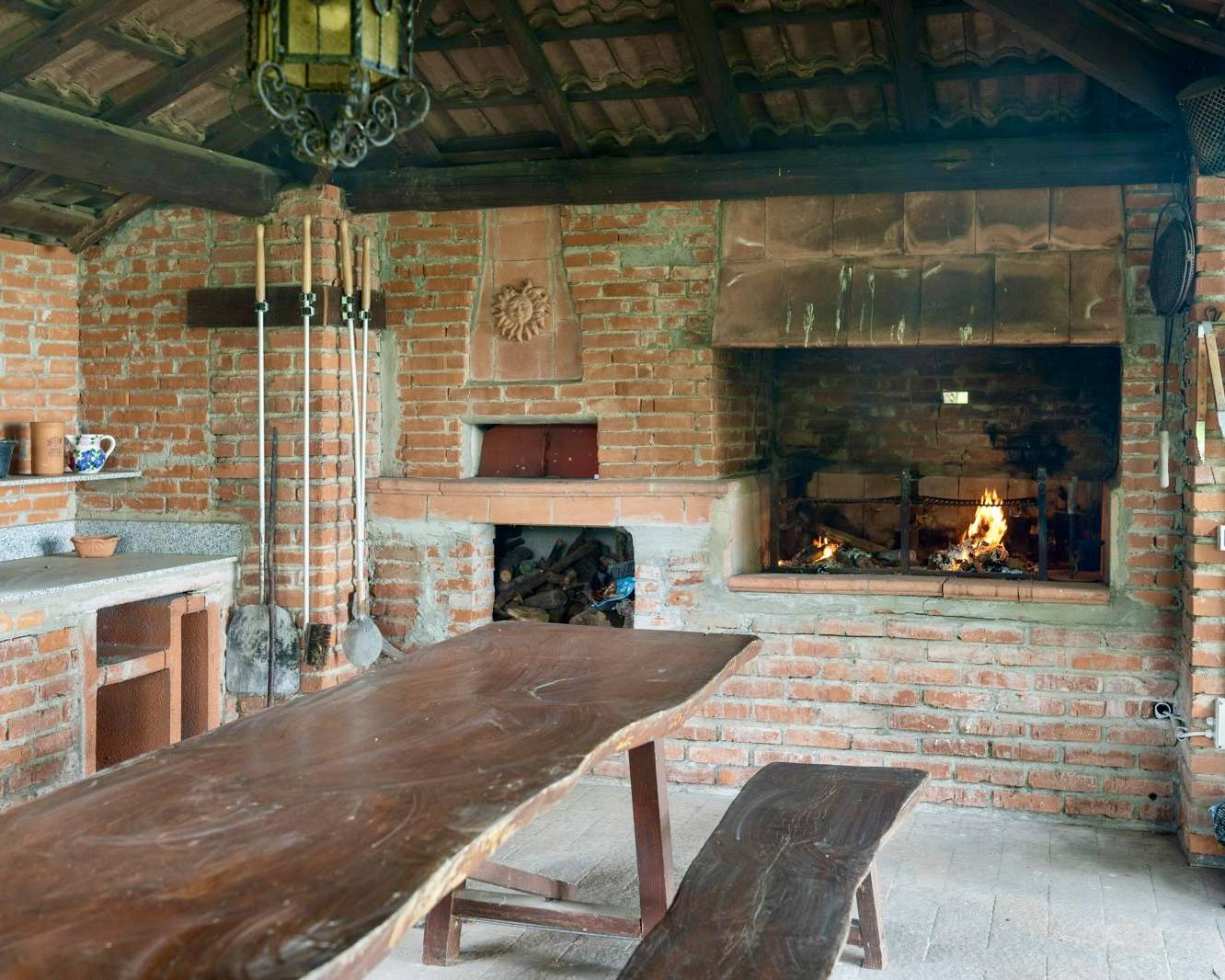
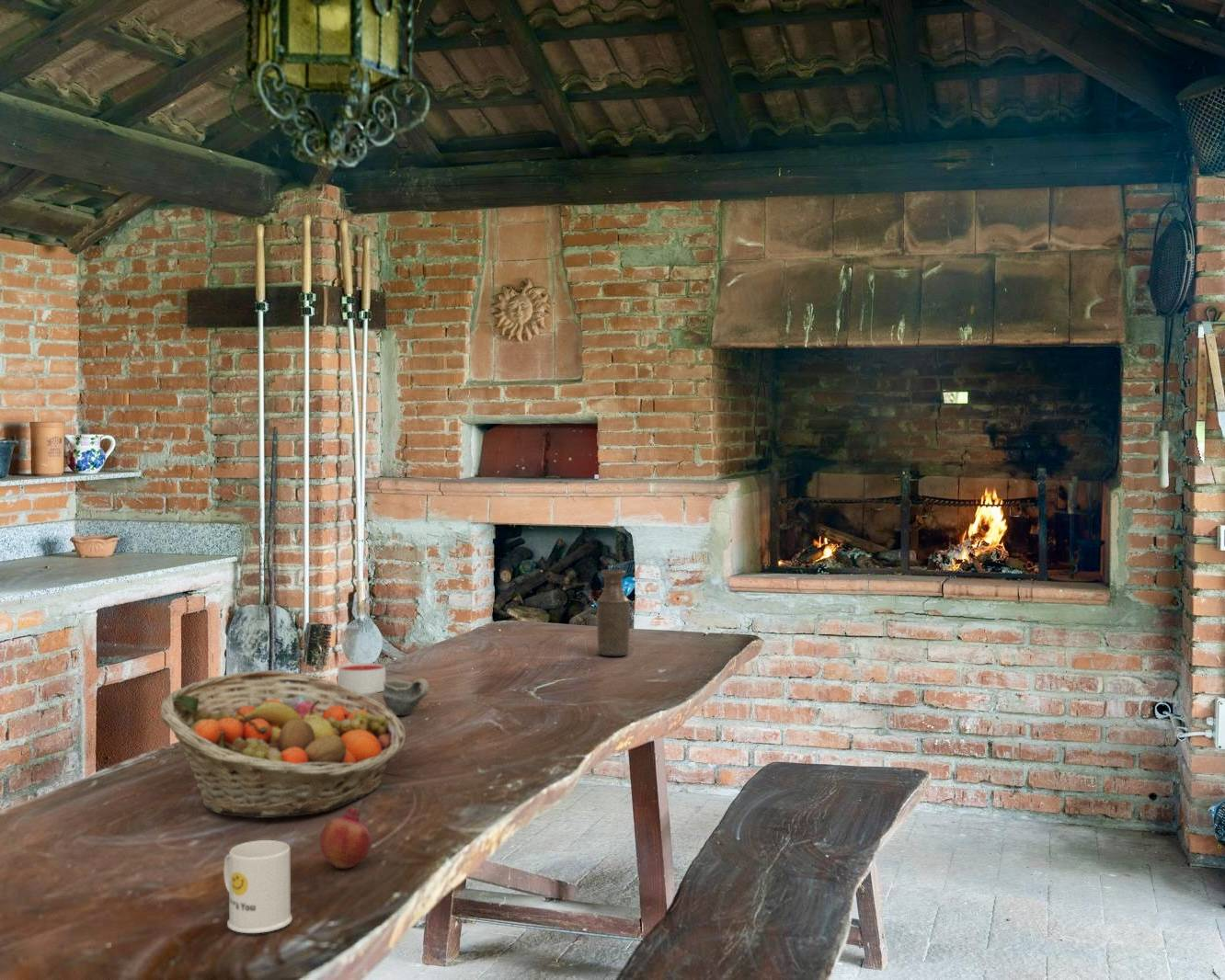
+ mug (252, 883)
+ candle (361, 677)
+ cup (405, 695)
+ bottle (612, 611)
+ fruit (344, 838)
+ fruit basket (287, 738)
